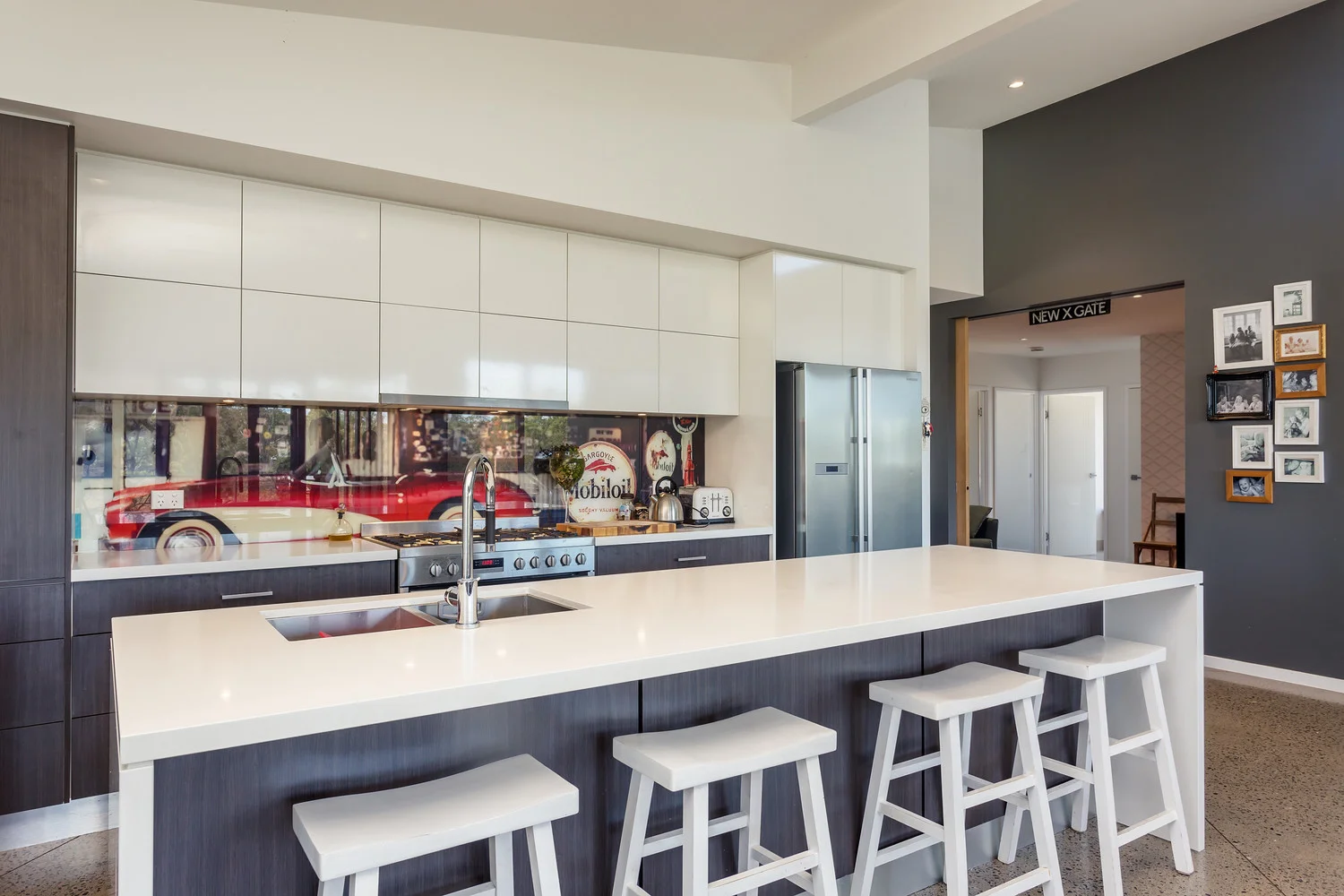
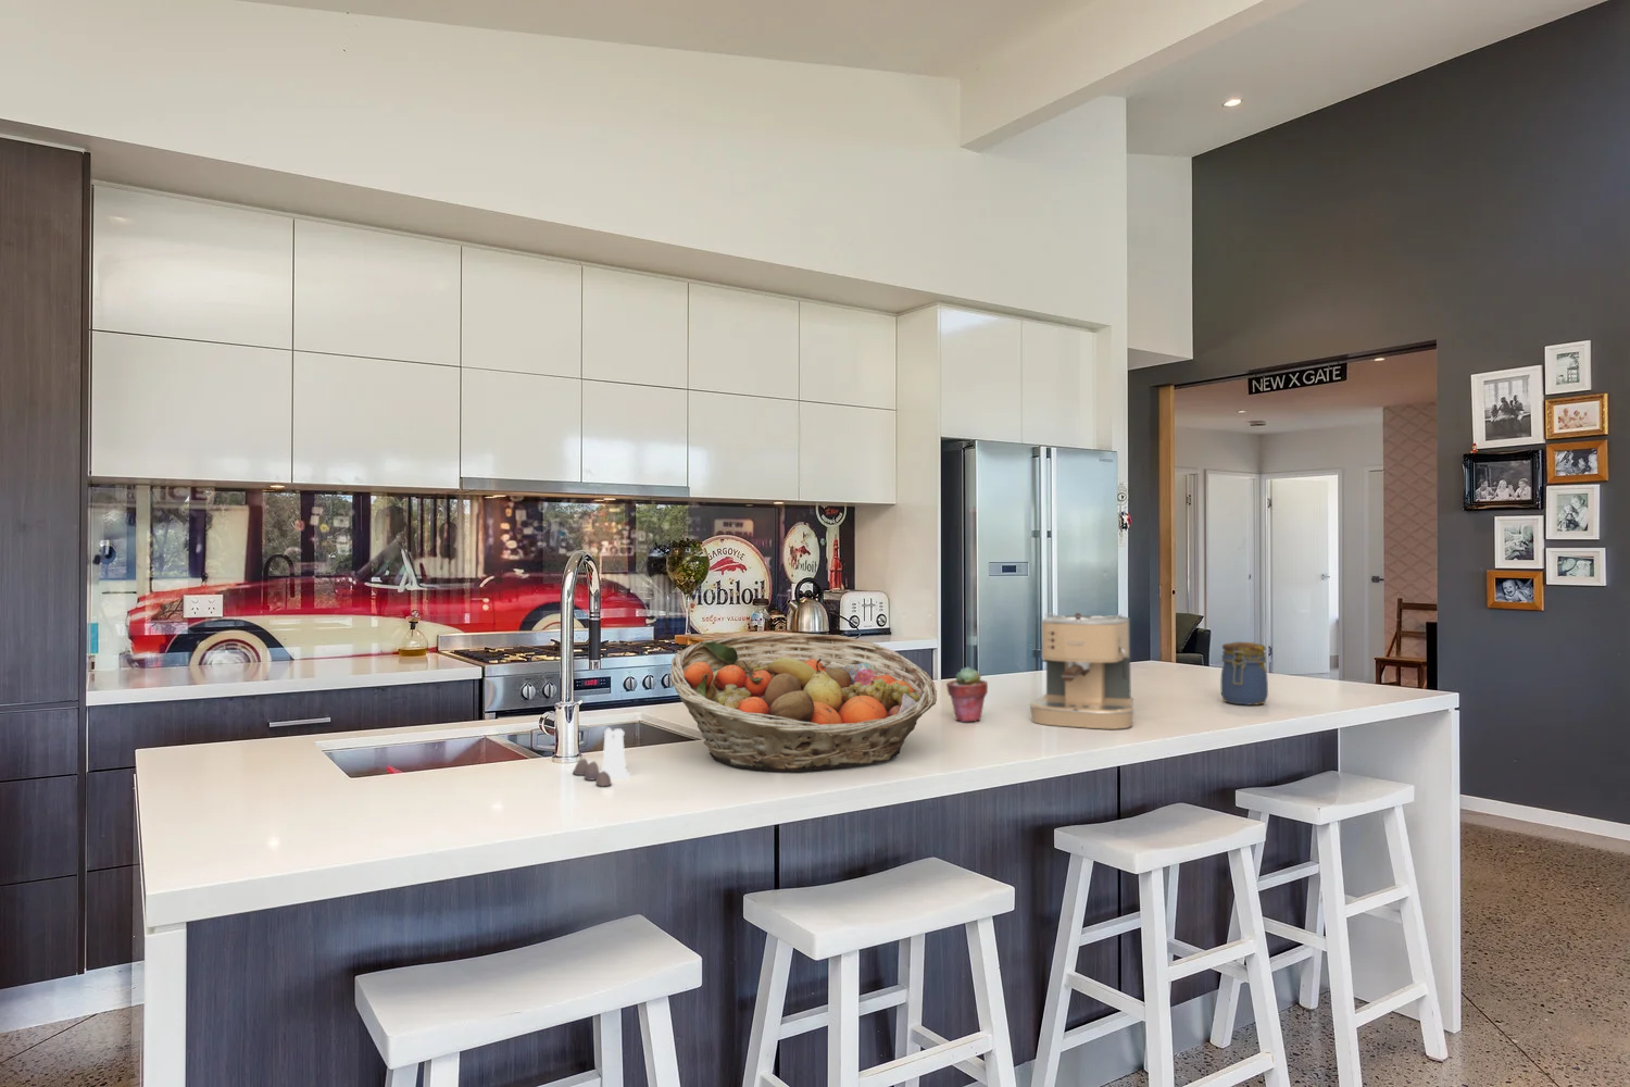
+ potted succulent (967, 693)
+ coffee maker (1082, 665)
+ salt and pepper shaker set (603, 752)
+ jar (1243, 673)
+ fruit basket (803, 696)
